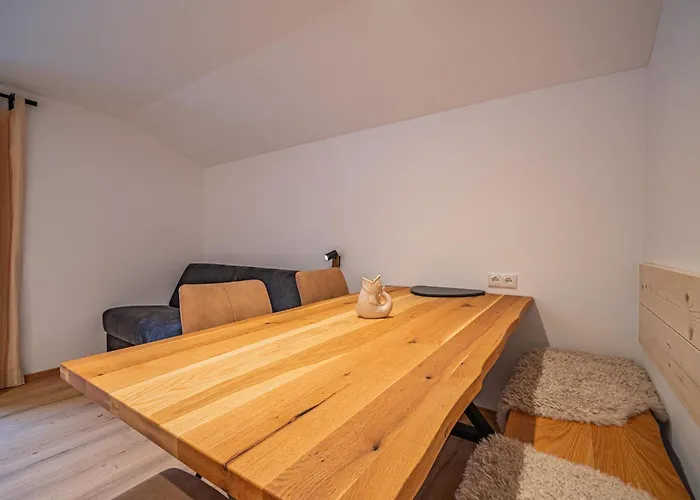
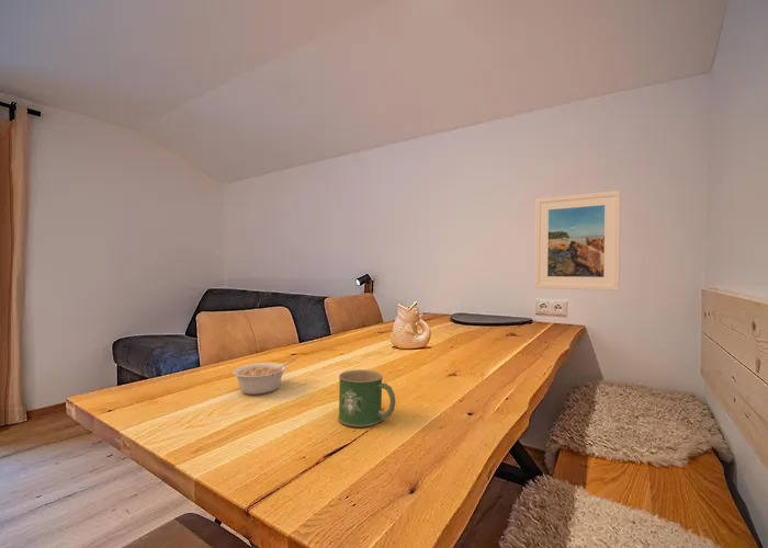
+ legume (261, 376)
+ mug (366, 397)
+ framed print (575, 241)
